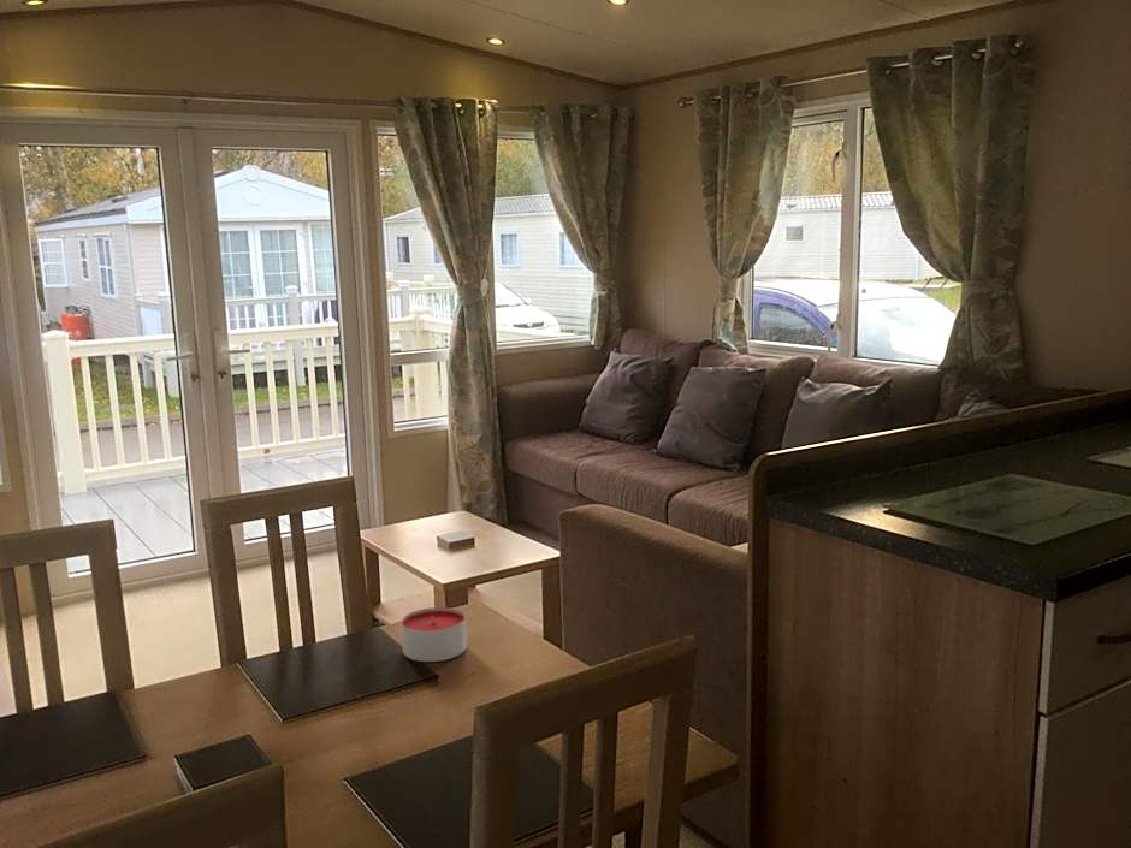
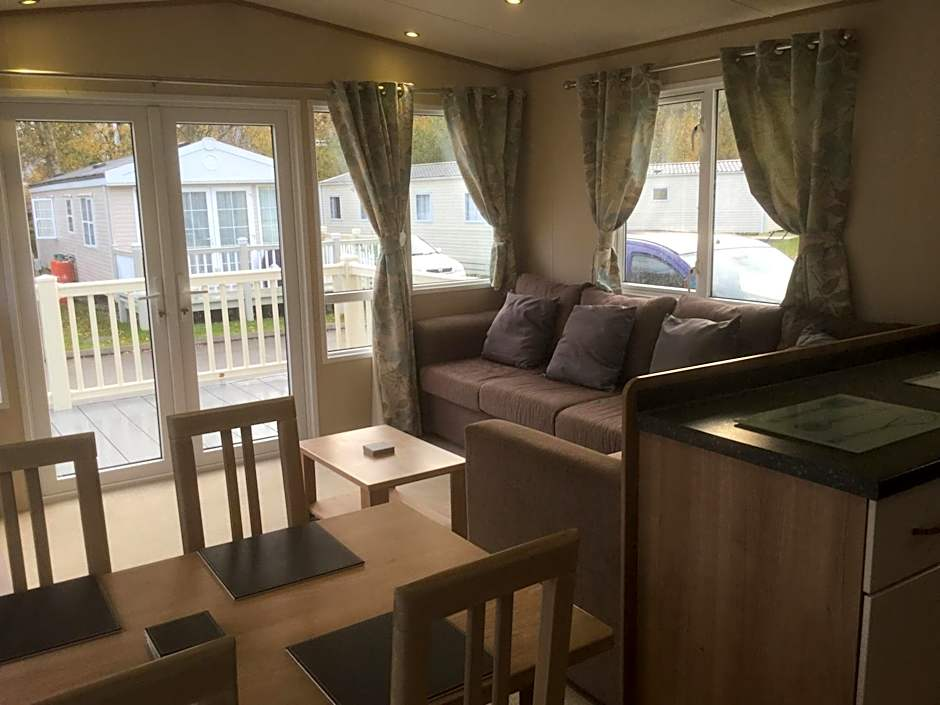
- candle (433, 633)
